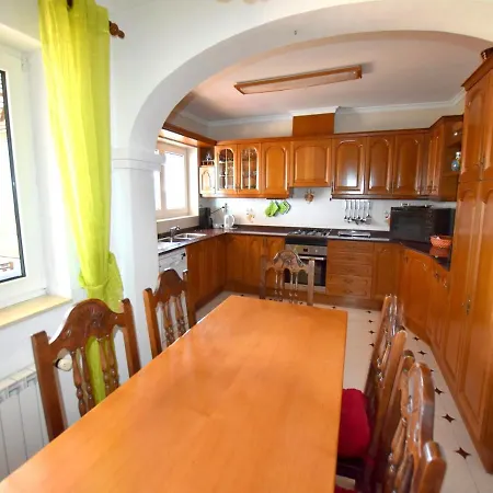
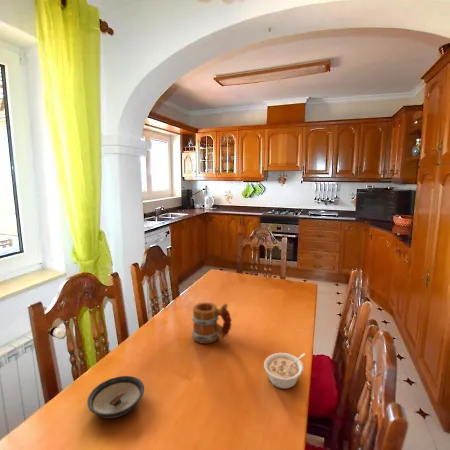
+ mug (211, 320)
+ saucer (117, 399)
+ legume (283, 369)
